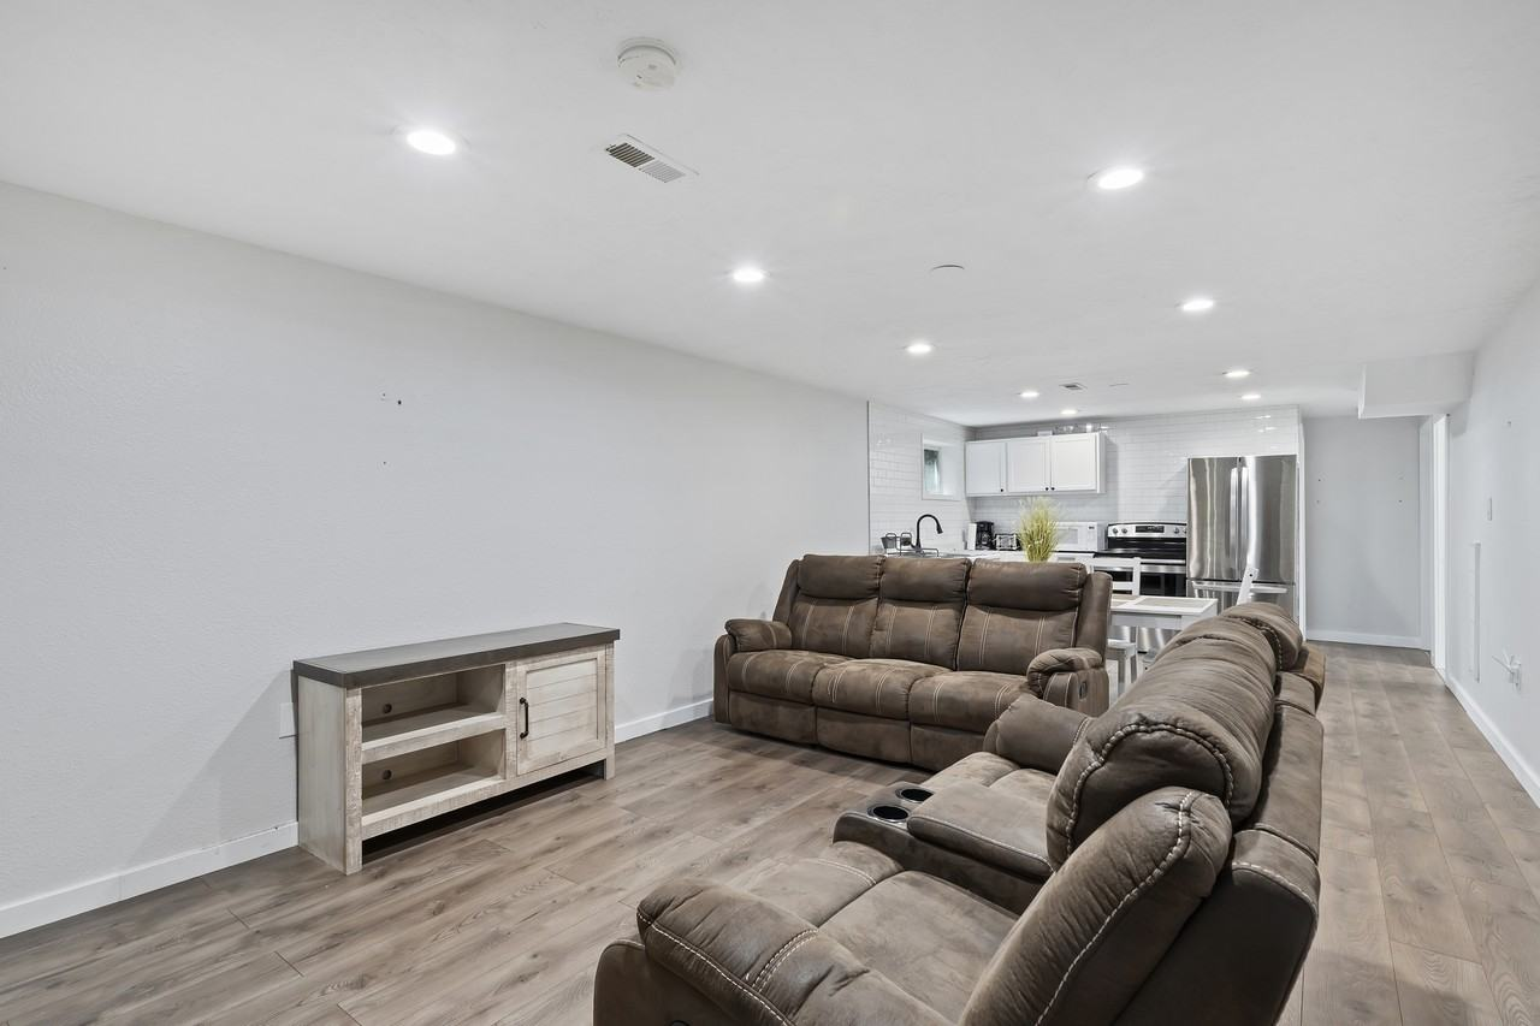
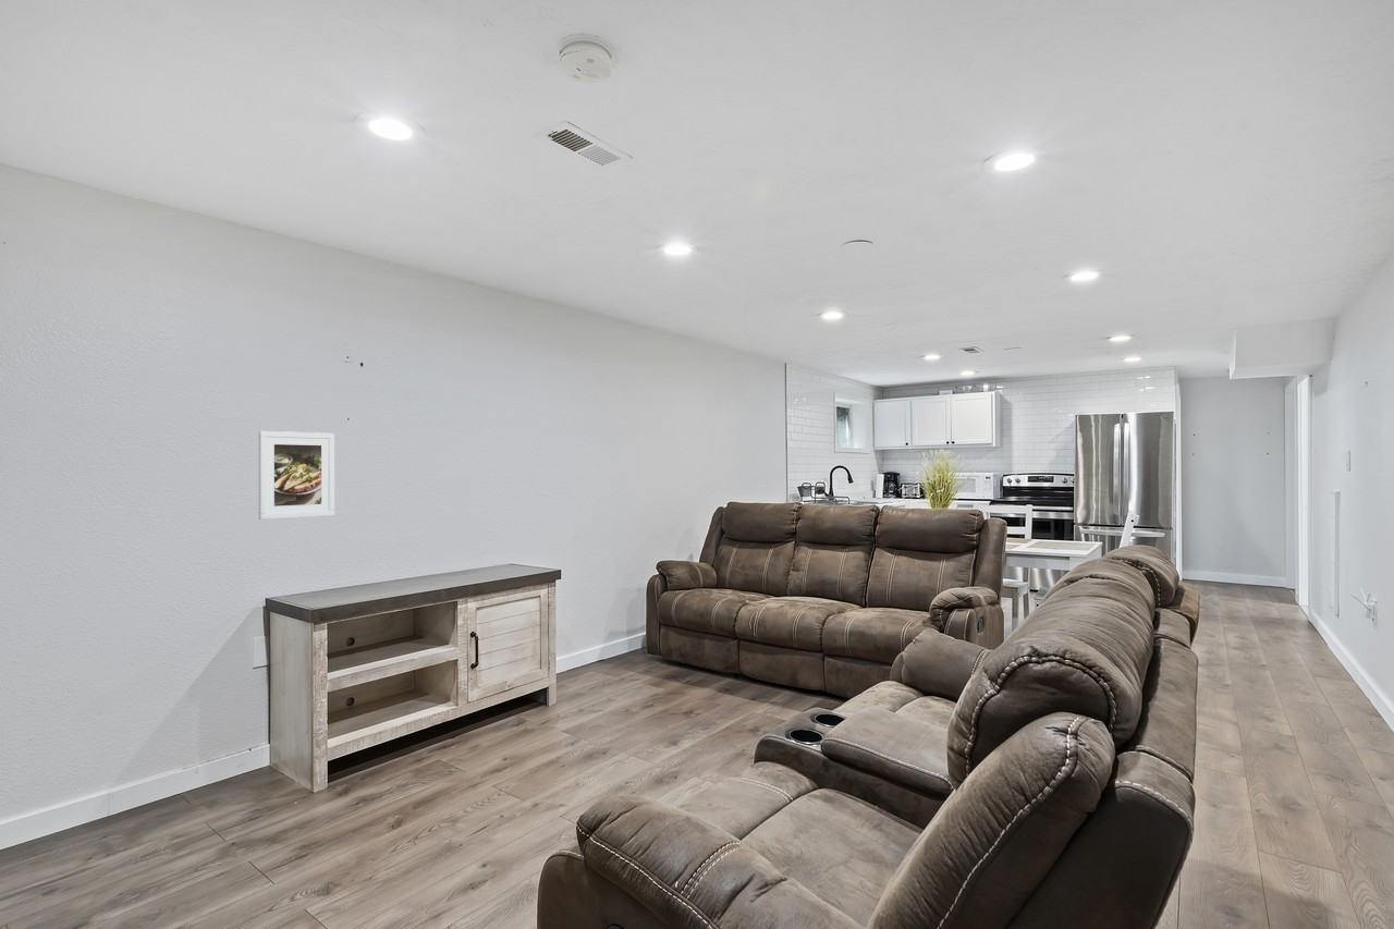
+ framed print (297, 475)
